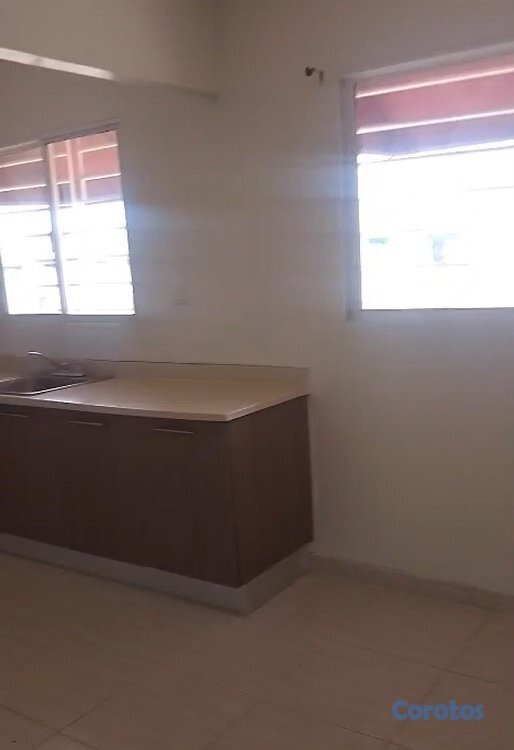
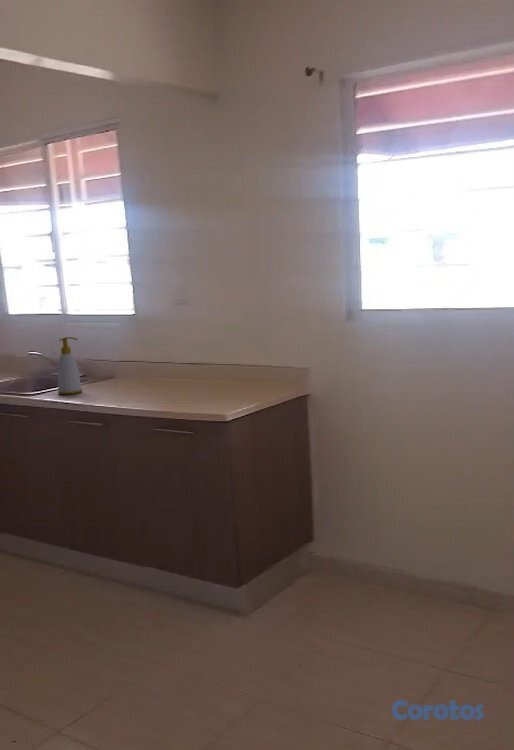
+ soap bottle (67, 365)
